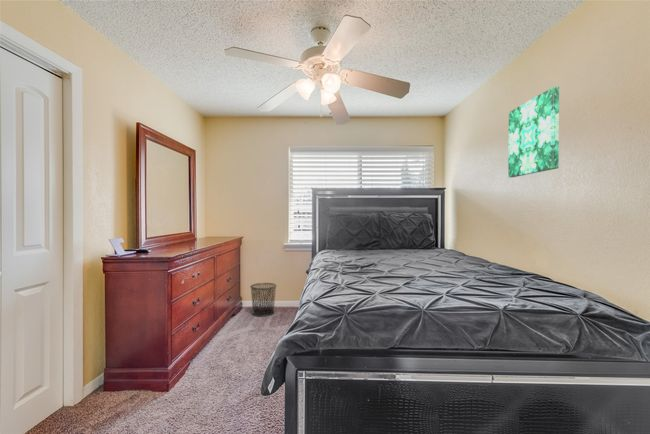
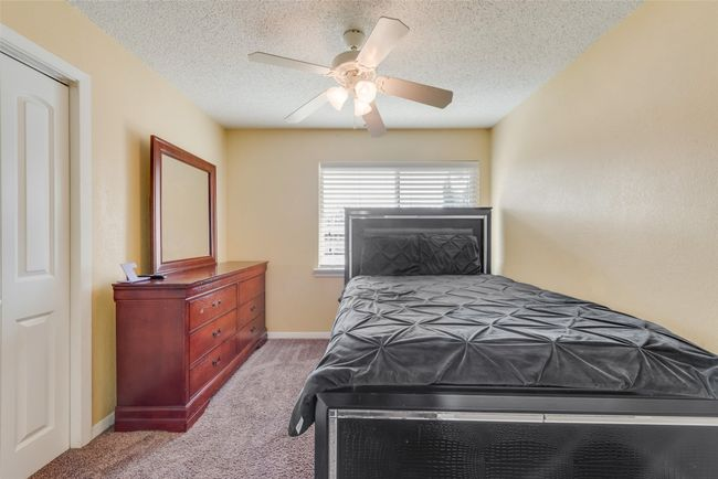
- waste bin (263, 299)
- wall art (531, 137)
